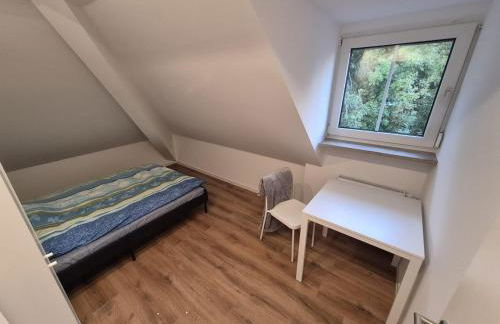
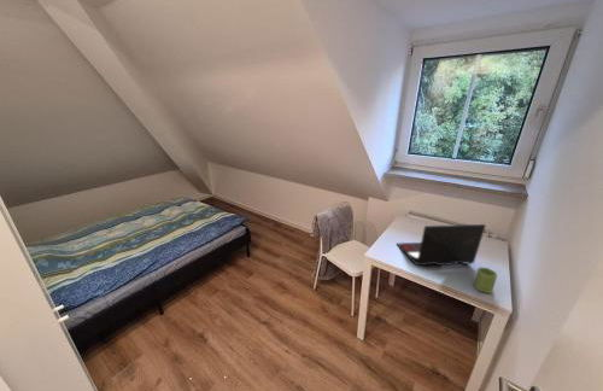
+ laptop (435, 235)
+ mug (485, 278)
